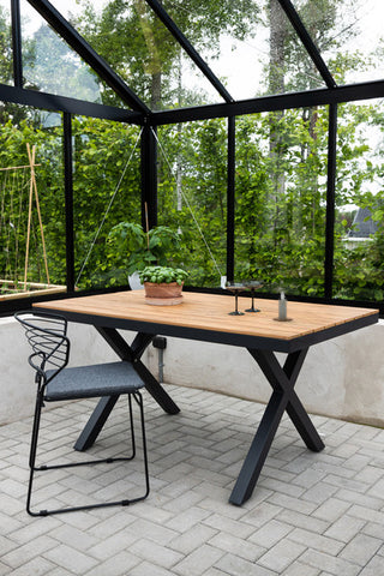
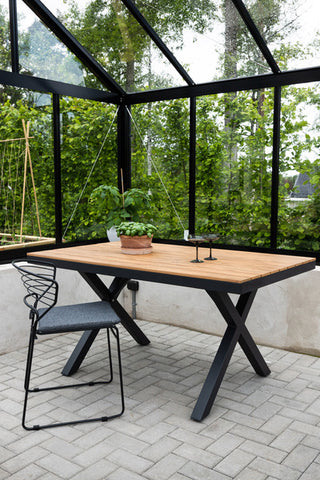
- candle (282, 305)
